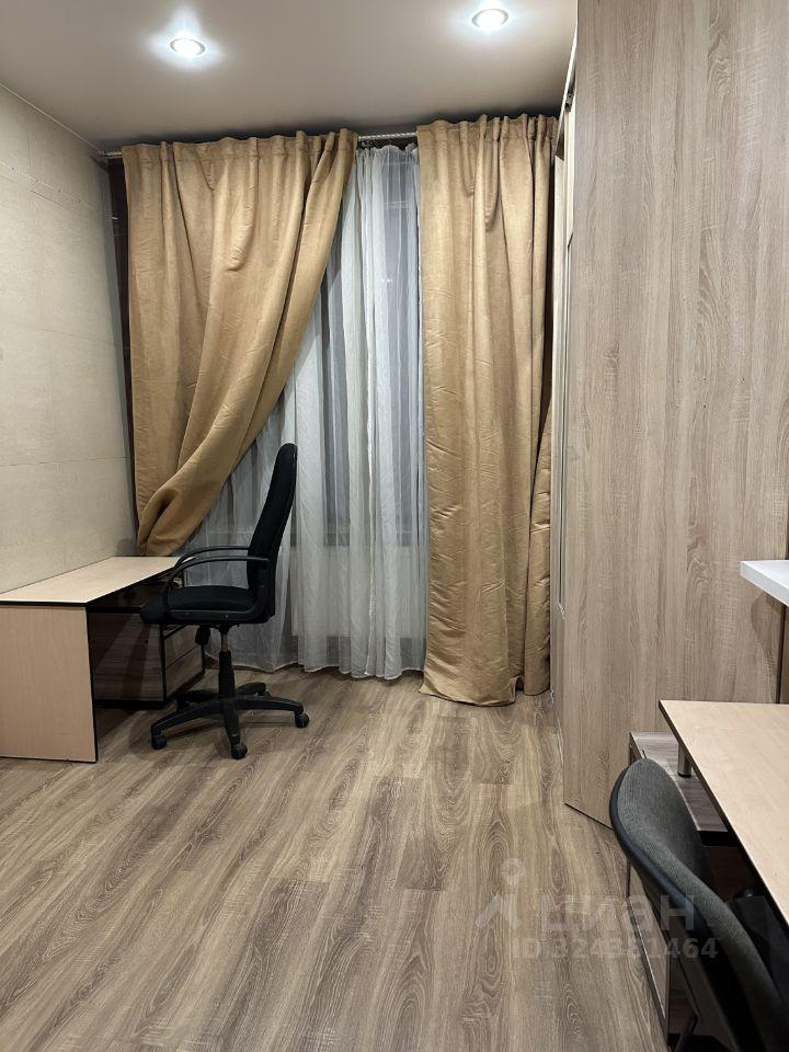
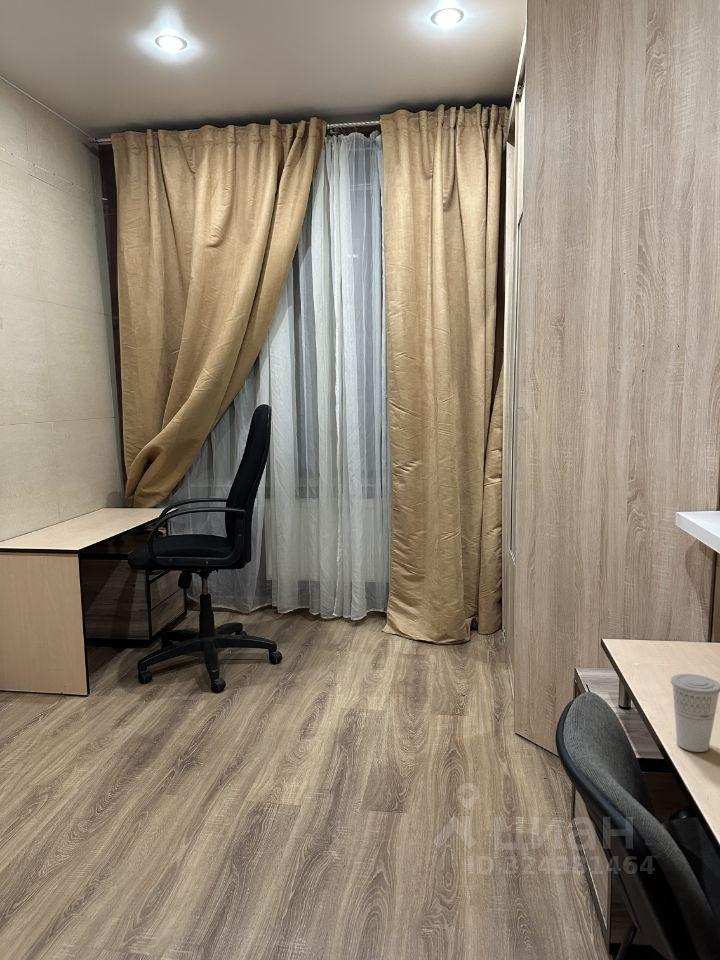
+ cup (694, 713)
